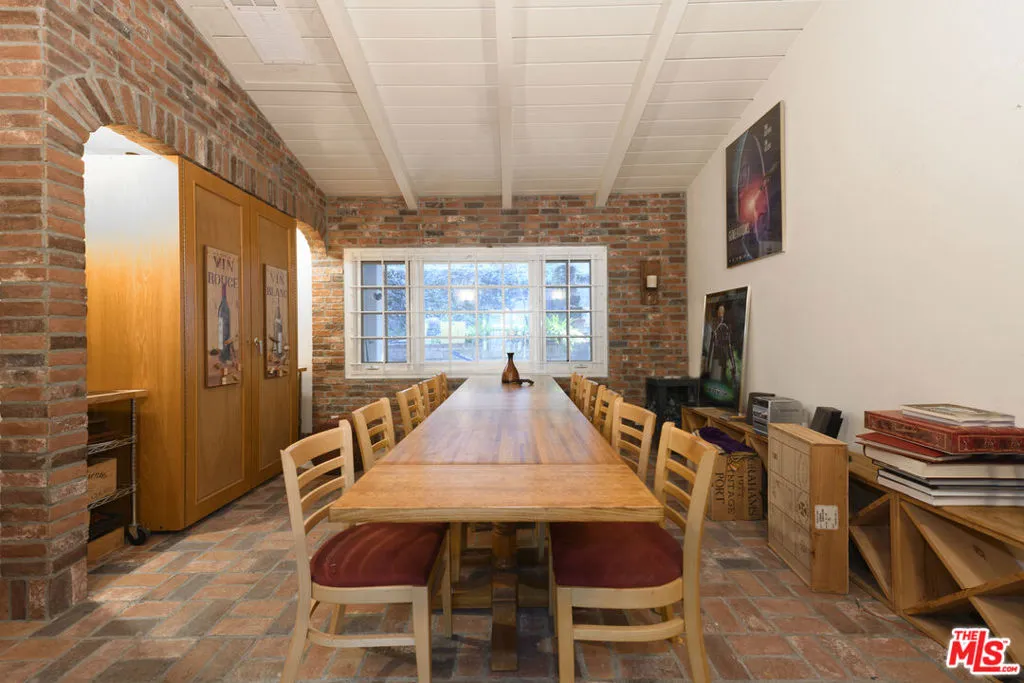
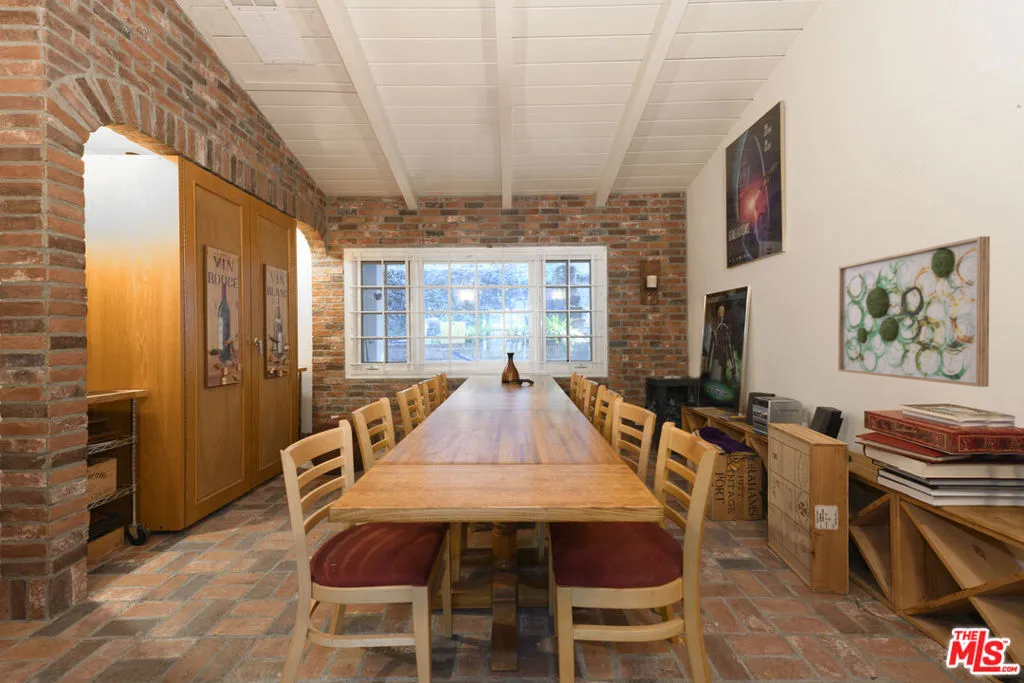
+ wall art (897, 316)
